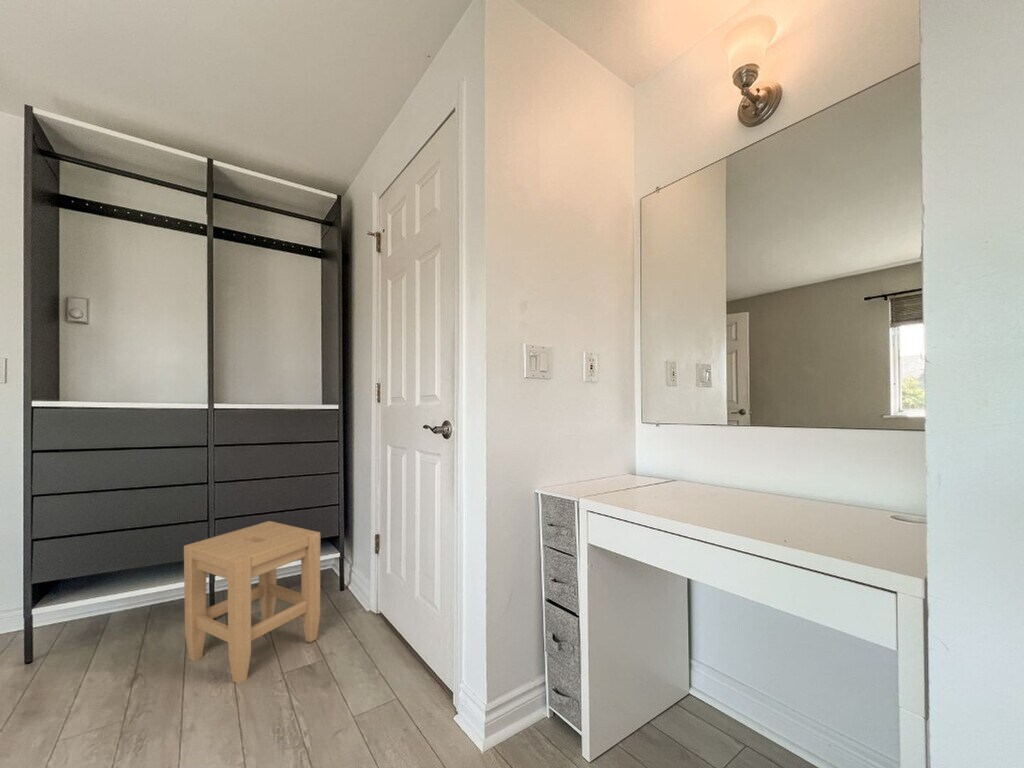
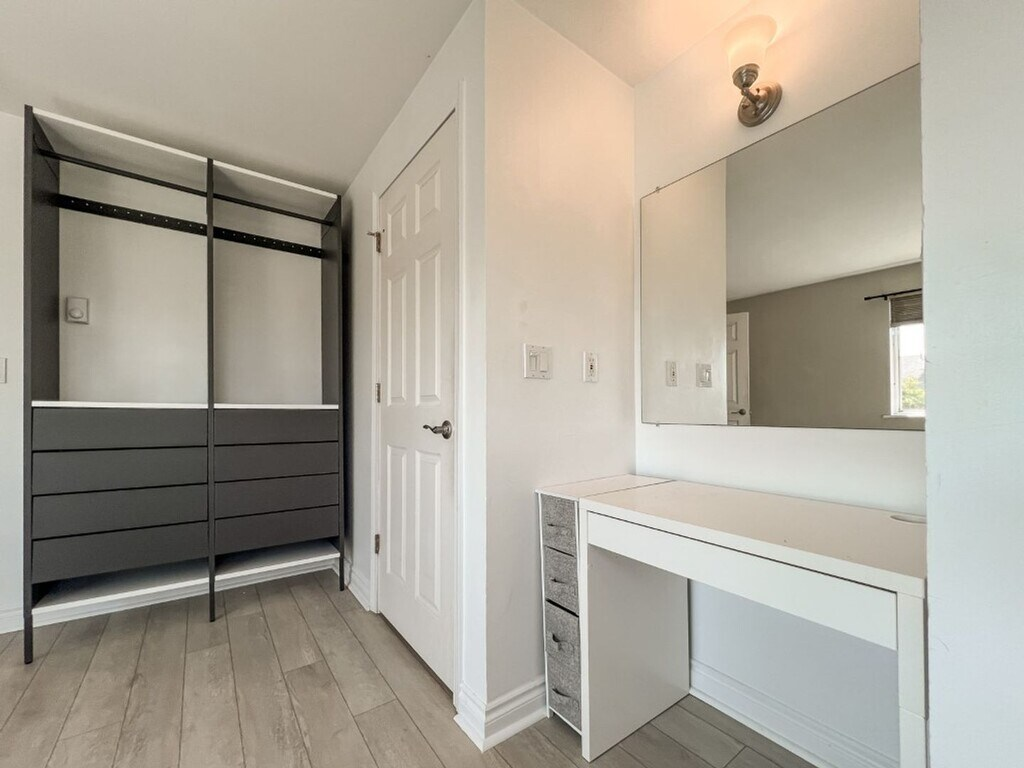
- stool (255, 593)
